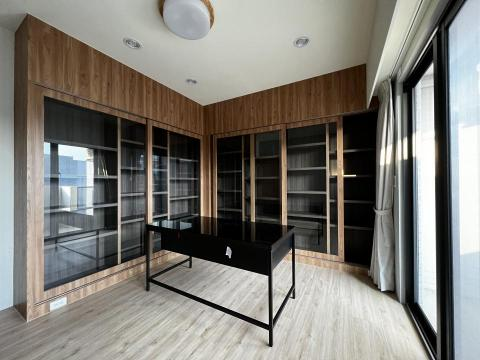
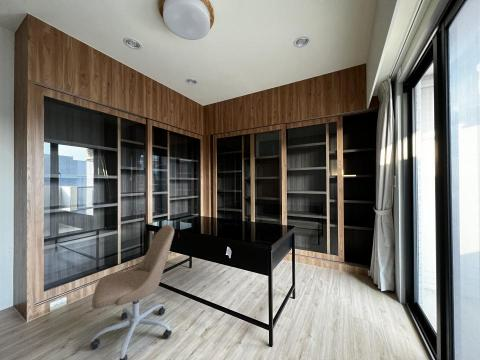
+ office chair (135, 282)
